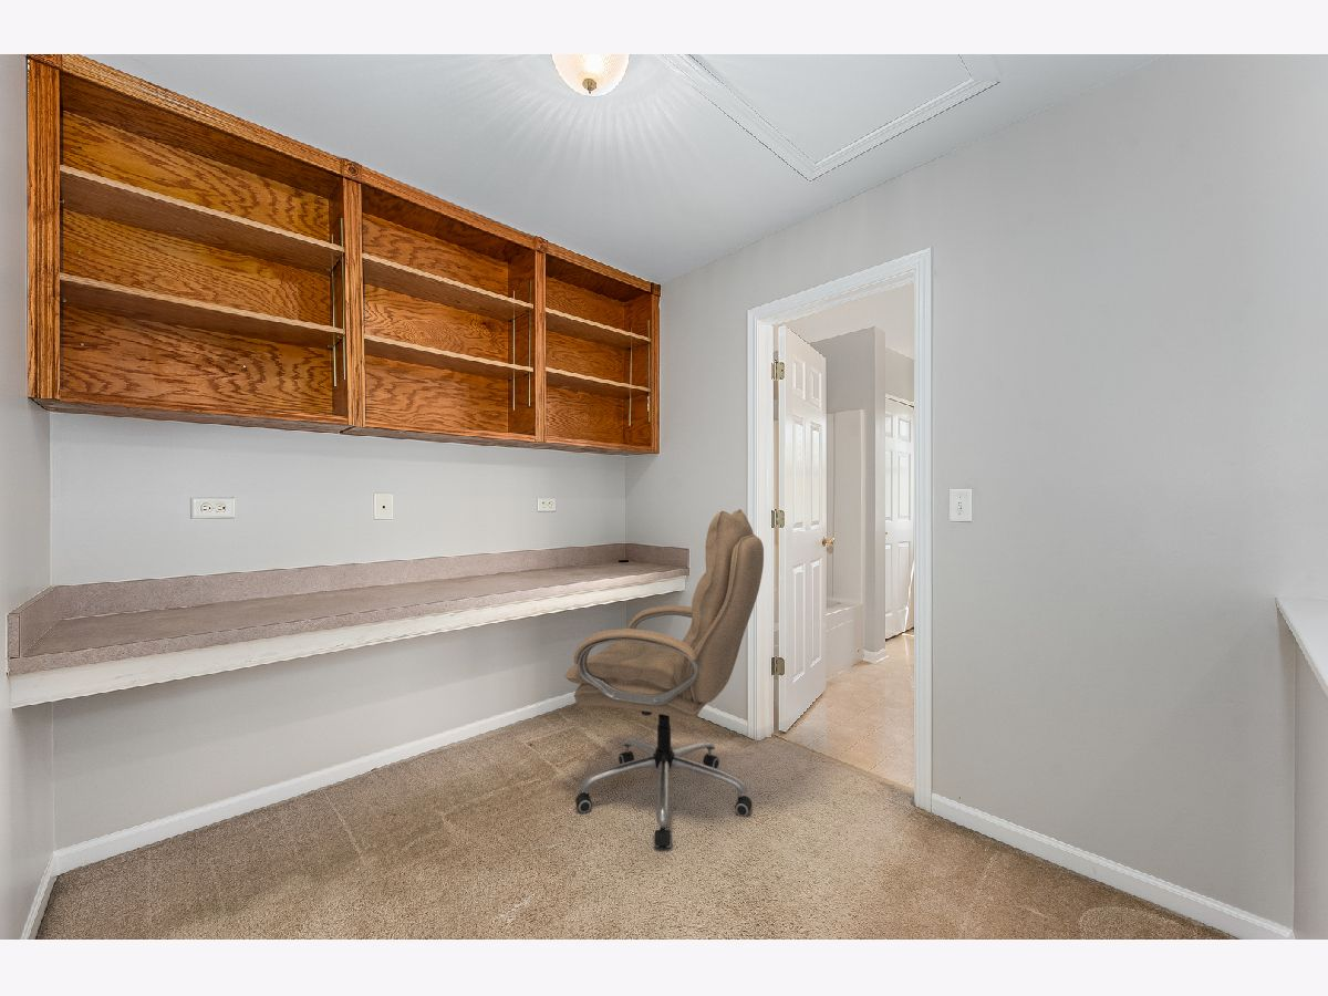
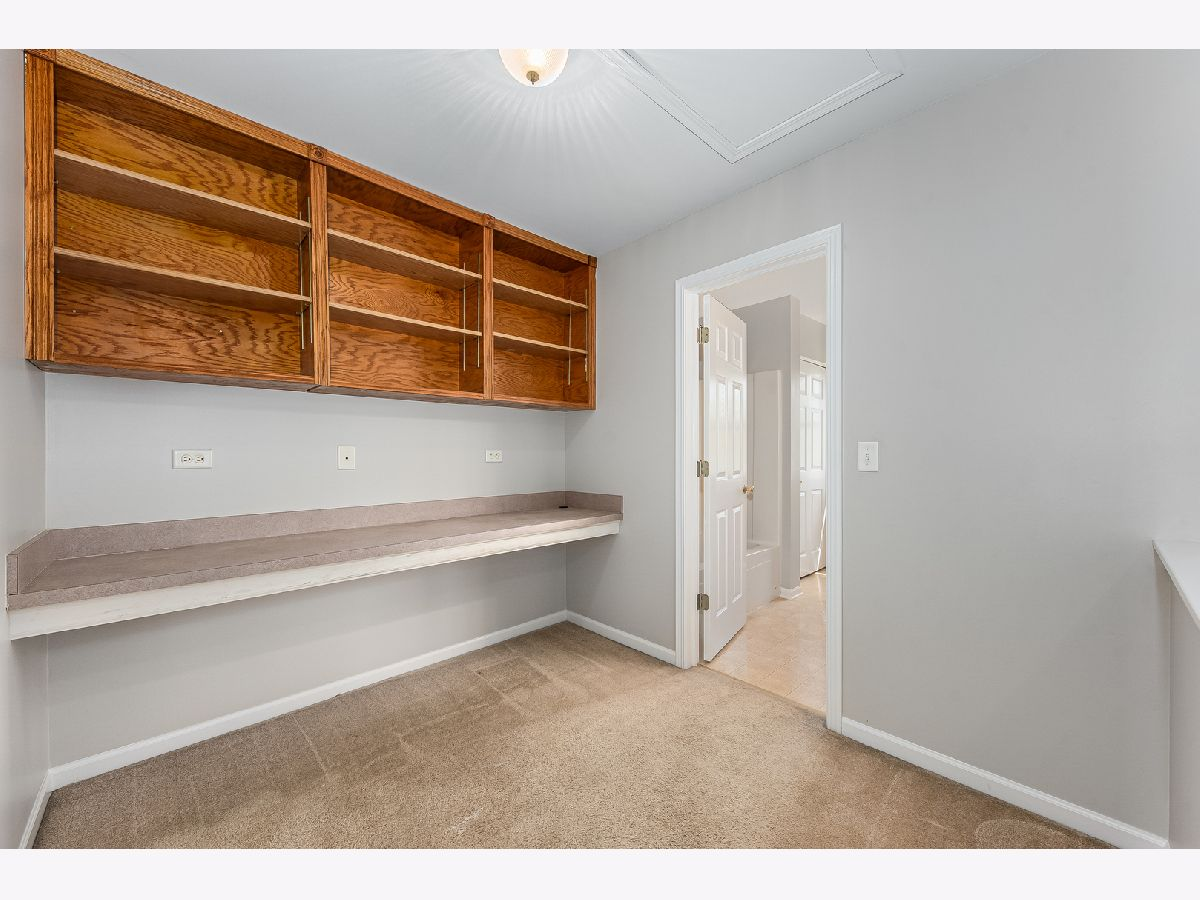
- office chair (668, 653)
